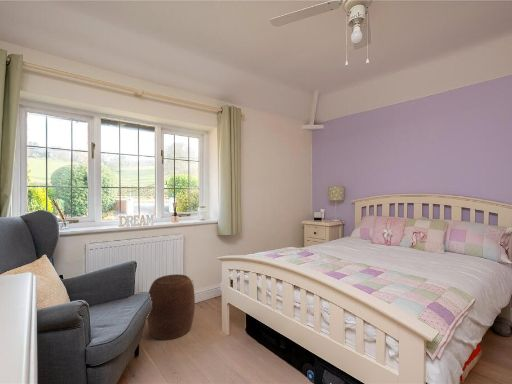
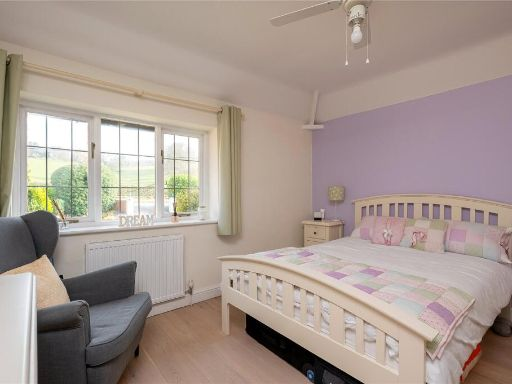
- stool (171, 304)
